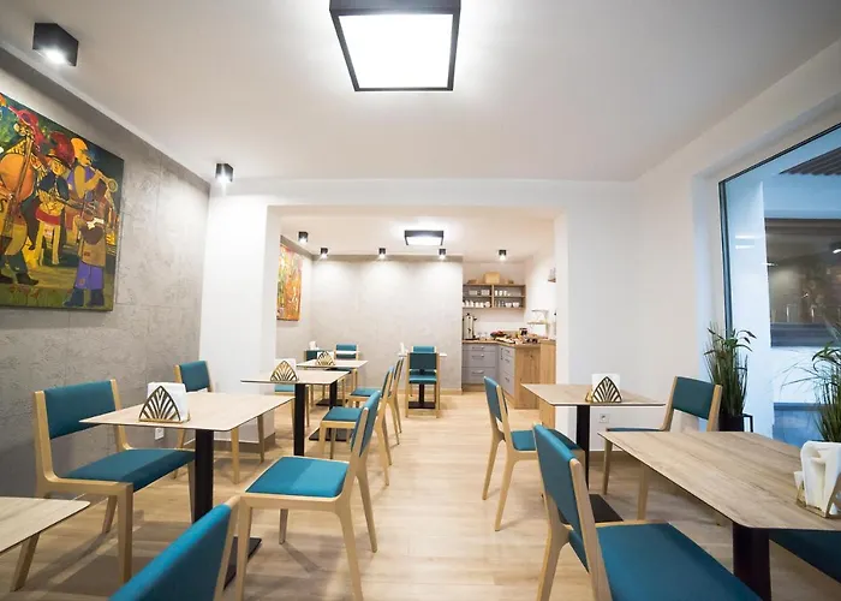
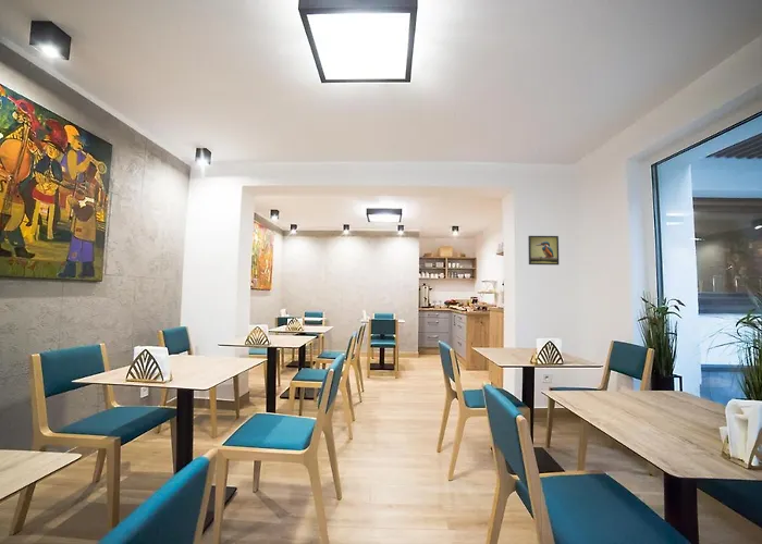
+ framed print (543, 250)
